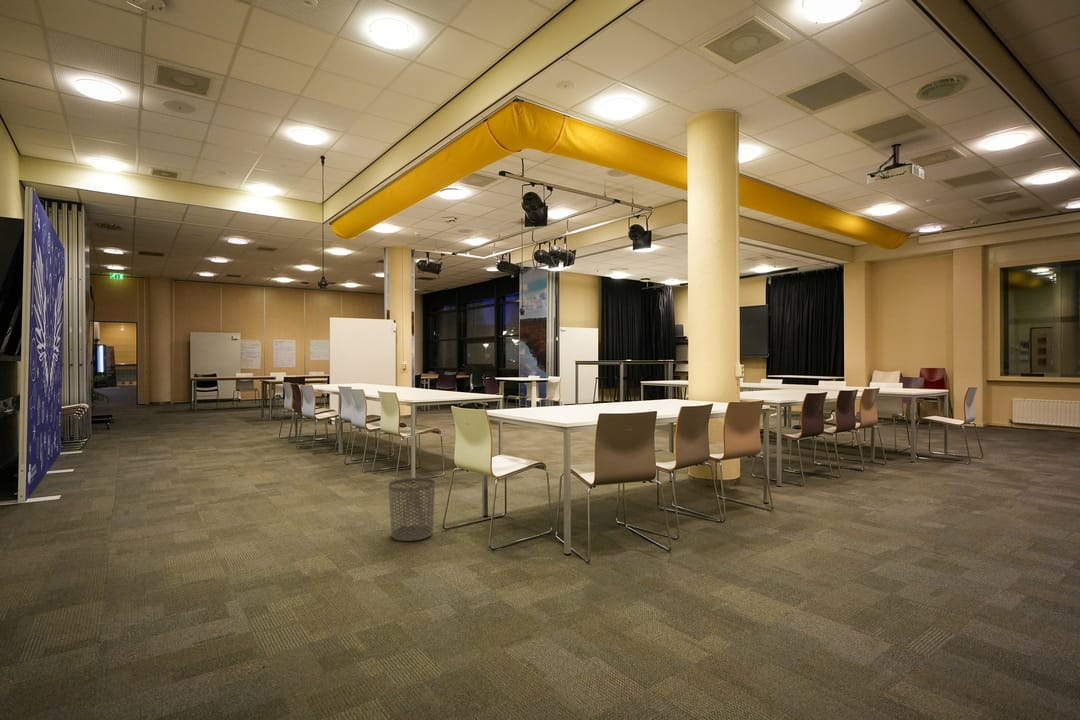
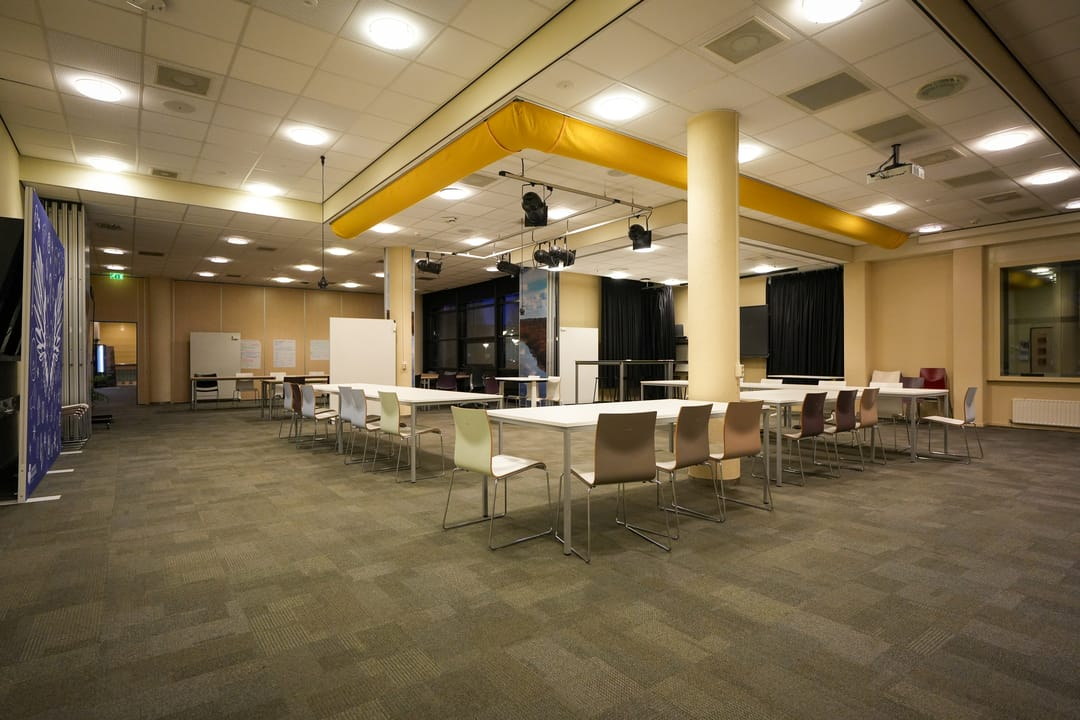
- waste bin (412, 508)
